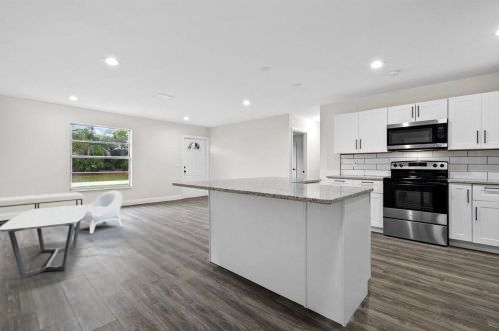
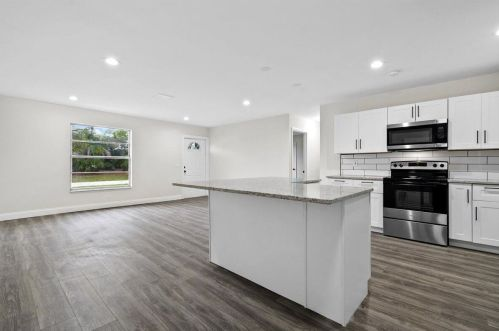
- bench (37, 206)
- armchair (98, 209)
- coffee table (43, 241)
